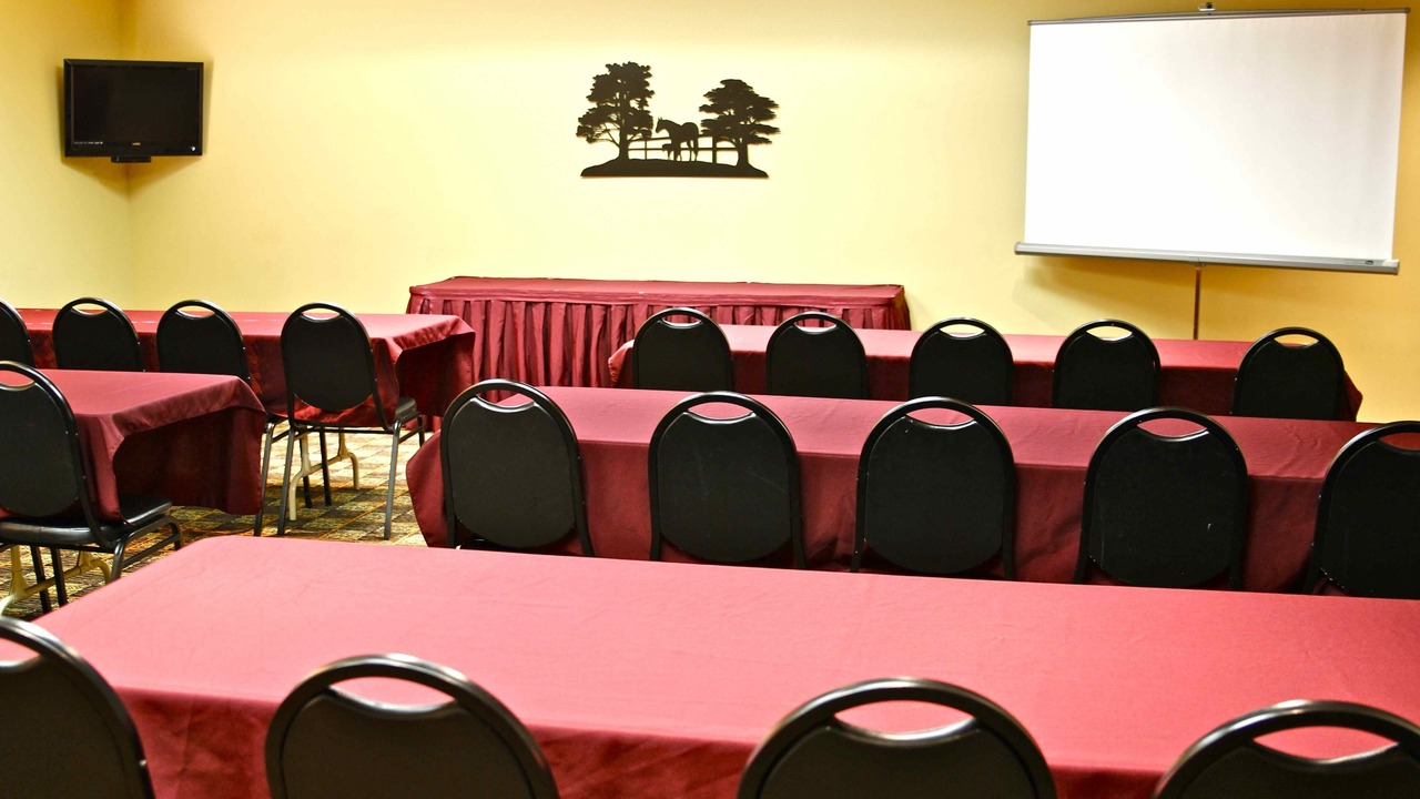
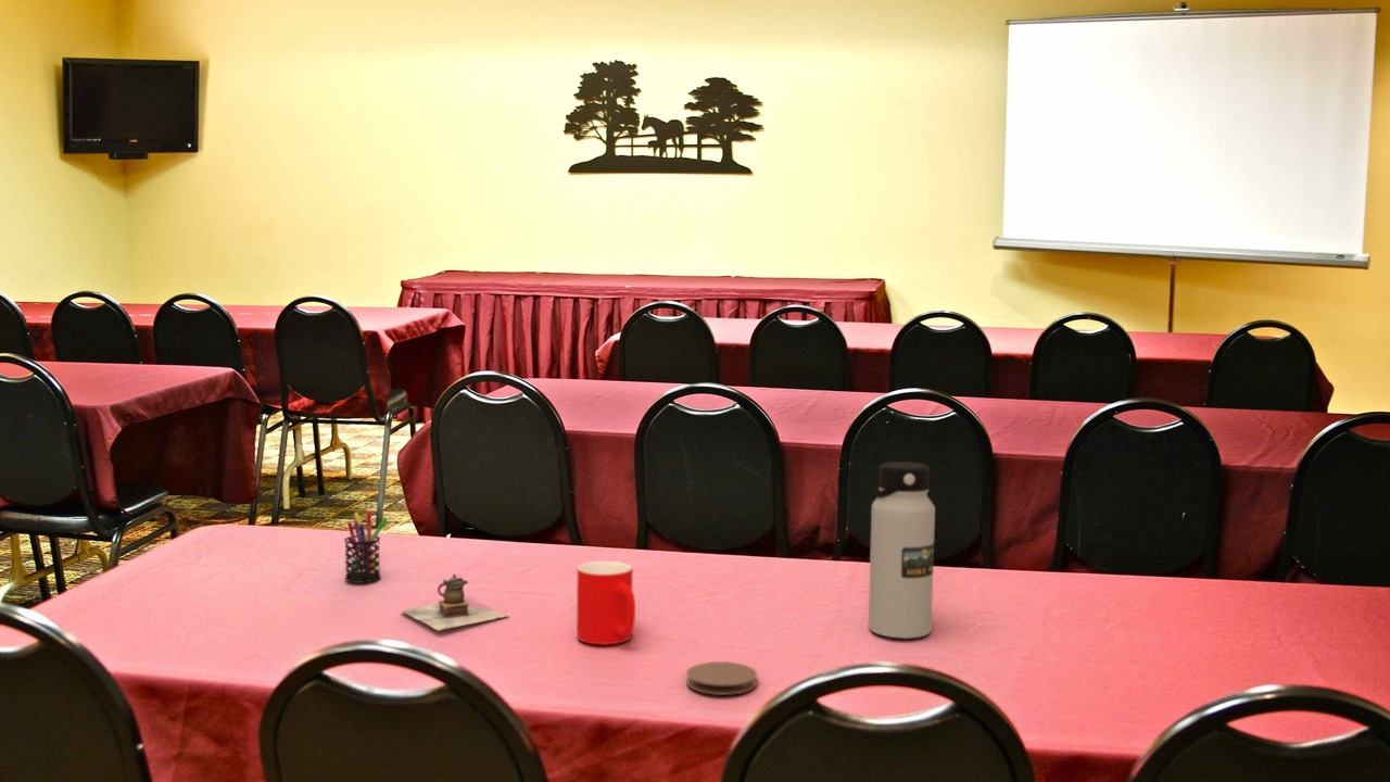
+ coaster (721, 678)
+ cup (610, 604)
+ water bottle (901, 547)
+ teapot (454, 594)
+ pen holder (366, 543)
